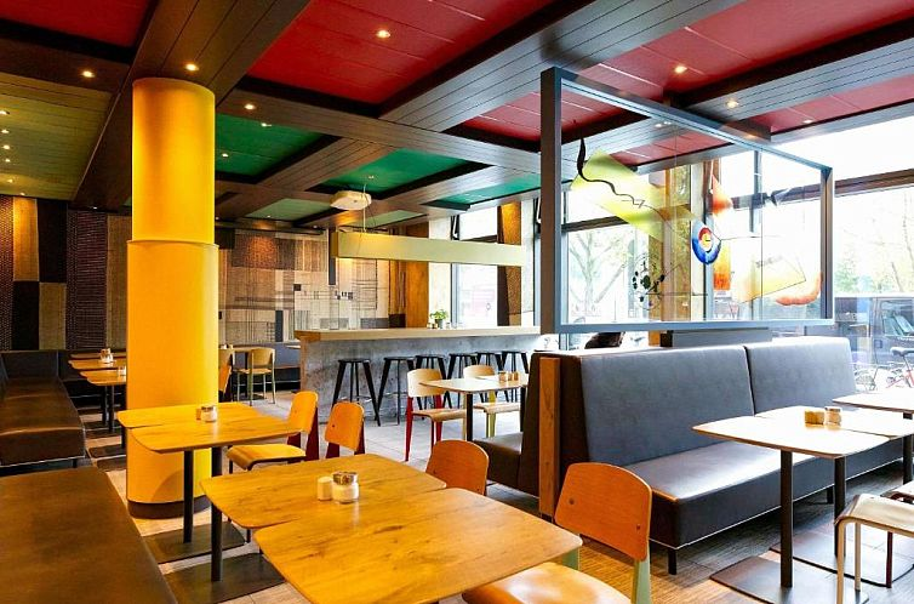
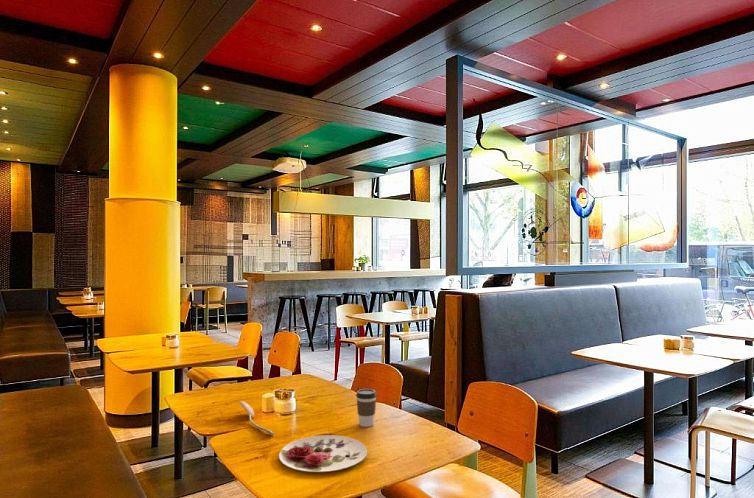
+ spoon (253, 416)
+ coffee cup (366, 407)
+ plate (323, 451)
